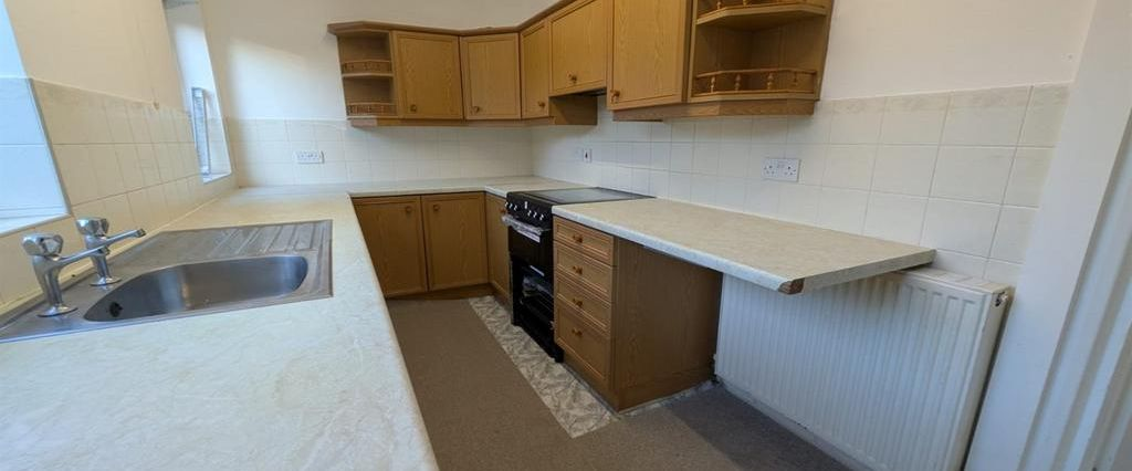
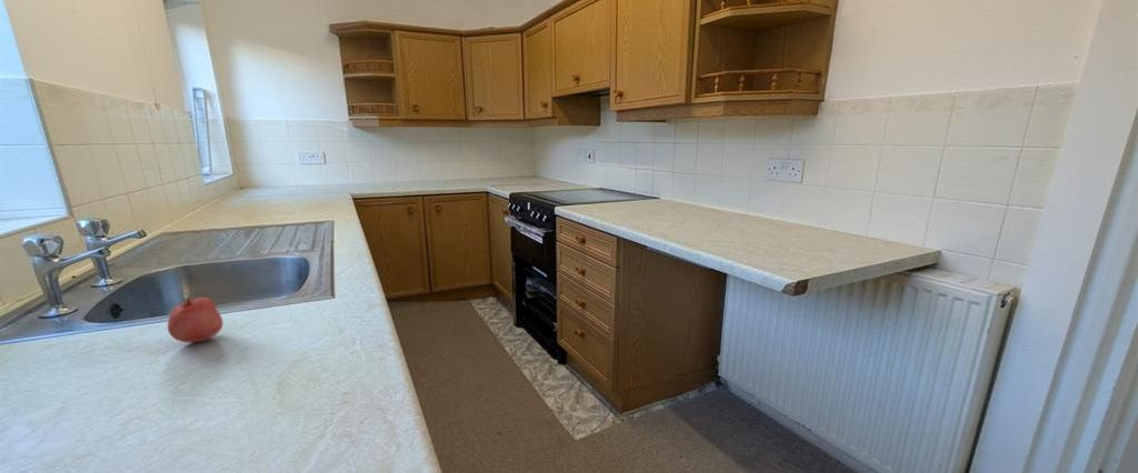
+ apple (196, 318)
